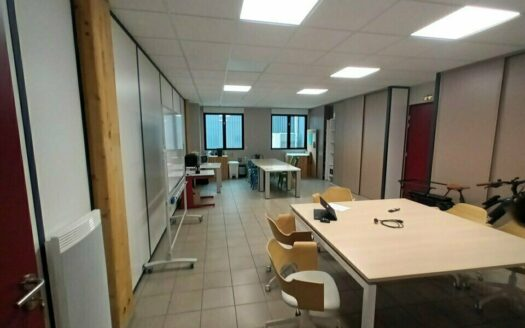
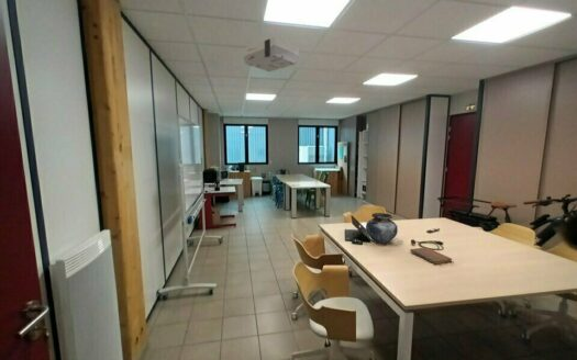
+ notebook (430, 255)
+ projector (270, 56)
+ vase (381, 227)
